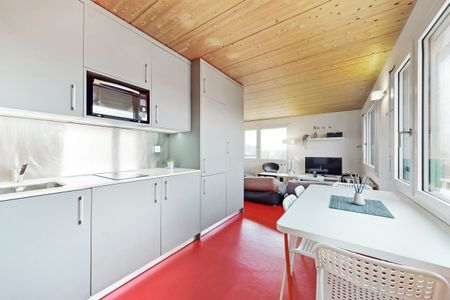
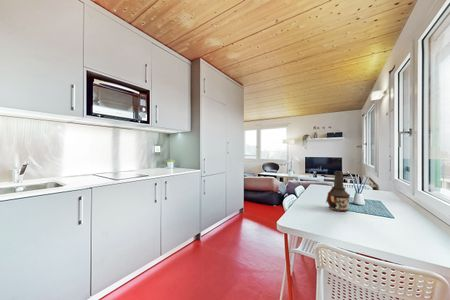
+ bottle (337, 190)
